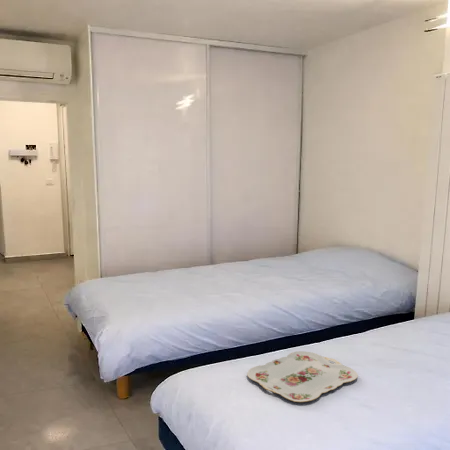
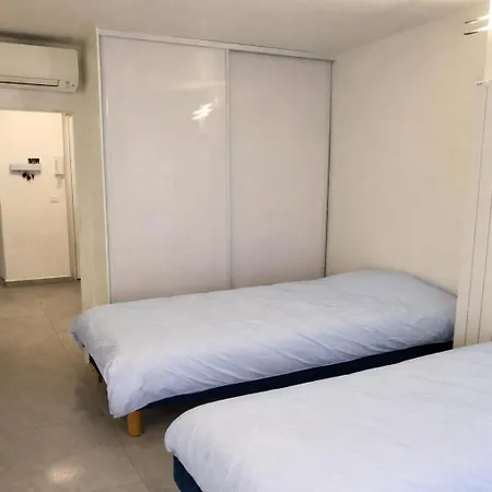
- serving tray (302, 374)
